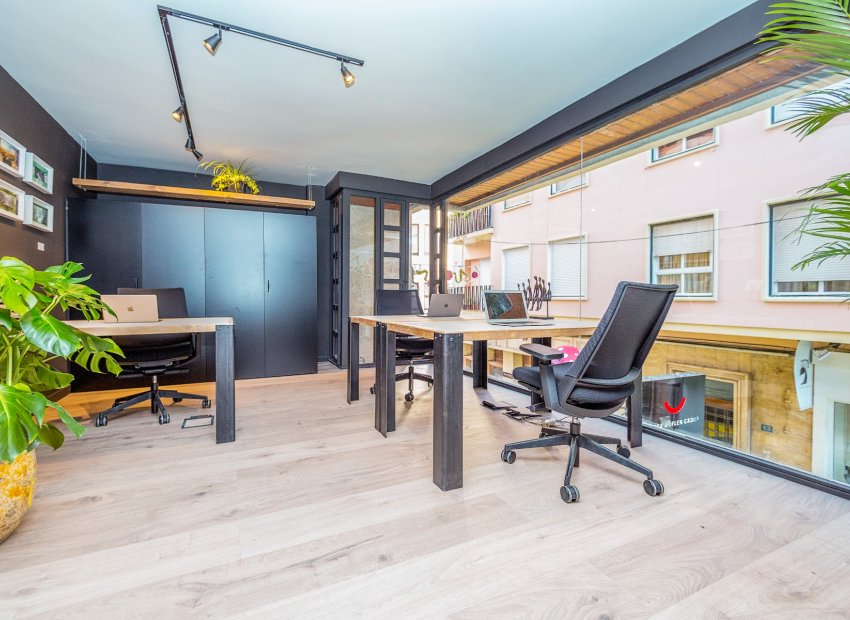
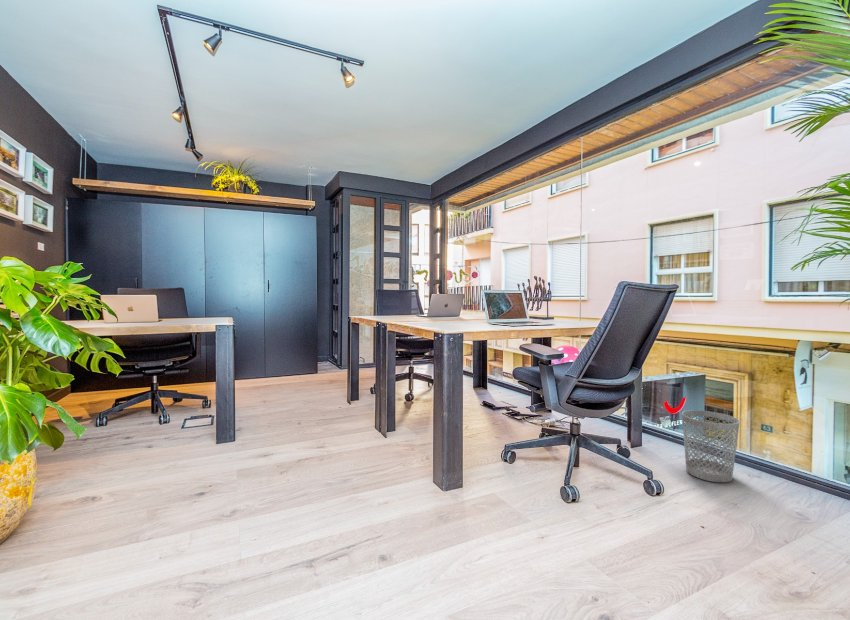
+ wastebasket (708, 445)
